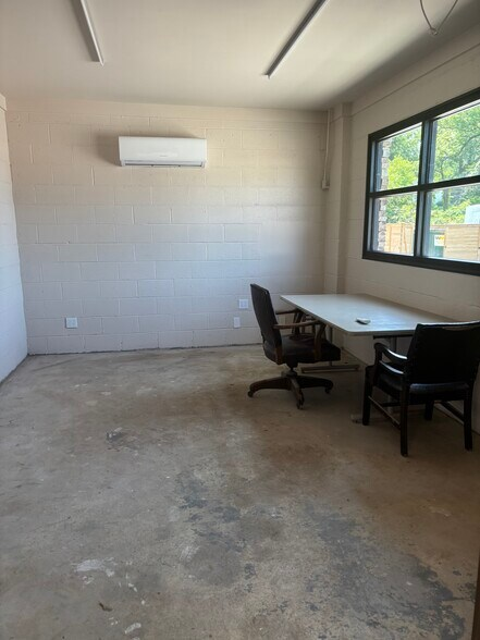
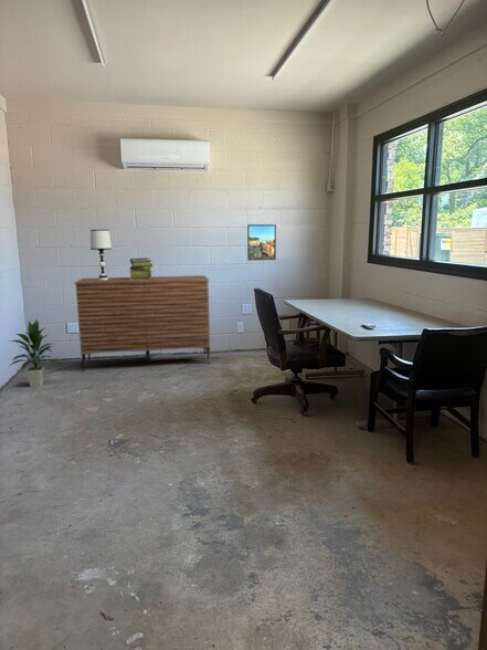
+ sideboard (146, 321)
+ indoor plant (34, 354)
+ stack of books (140, 268)
+ table lamp (100, 254)
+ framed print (262, 242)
